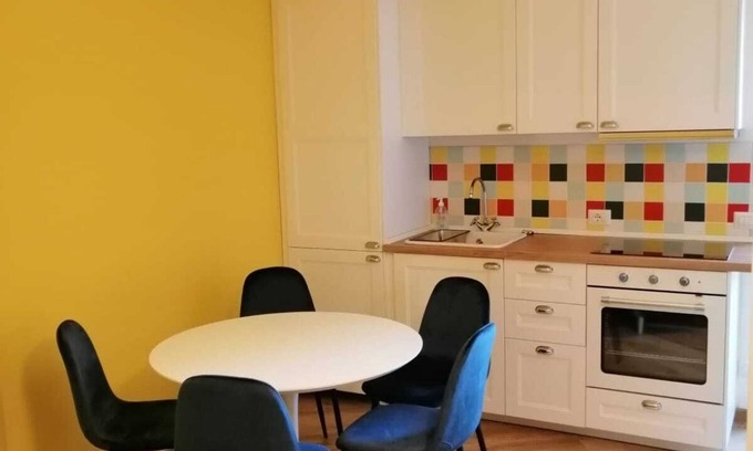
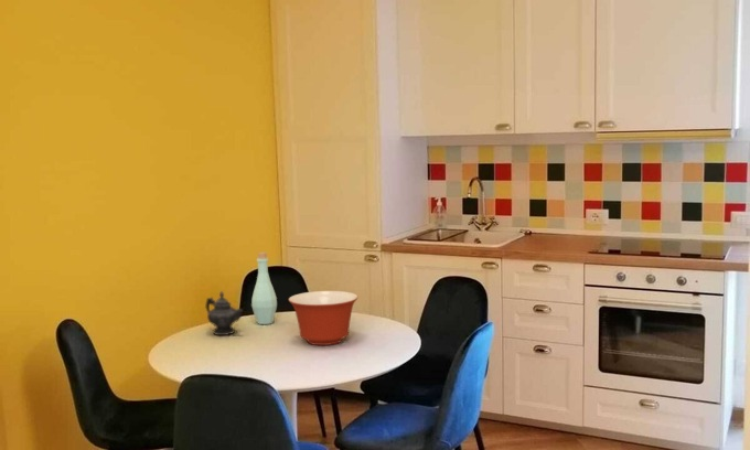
+ teapot (224, 312)
+ bottle (264, 288)
+ mixing bowl (323, 319)
